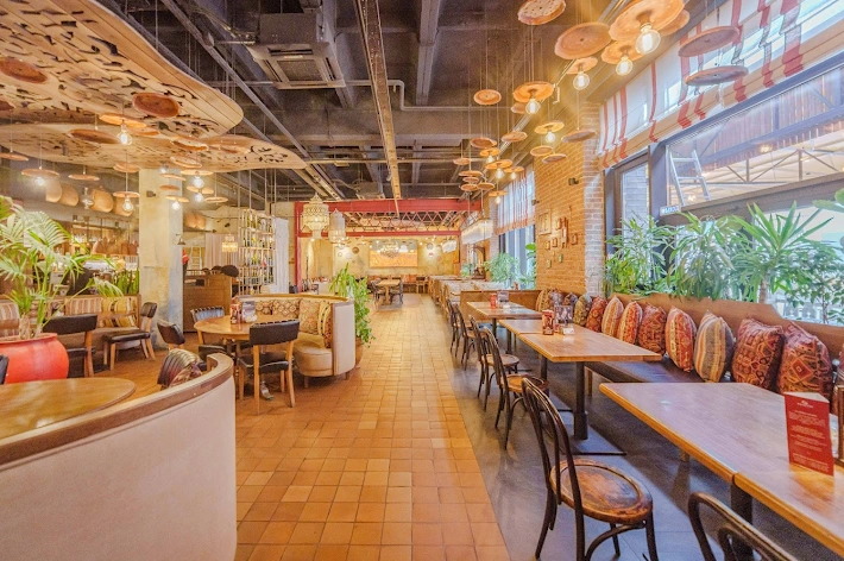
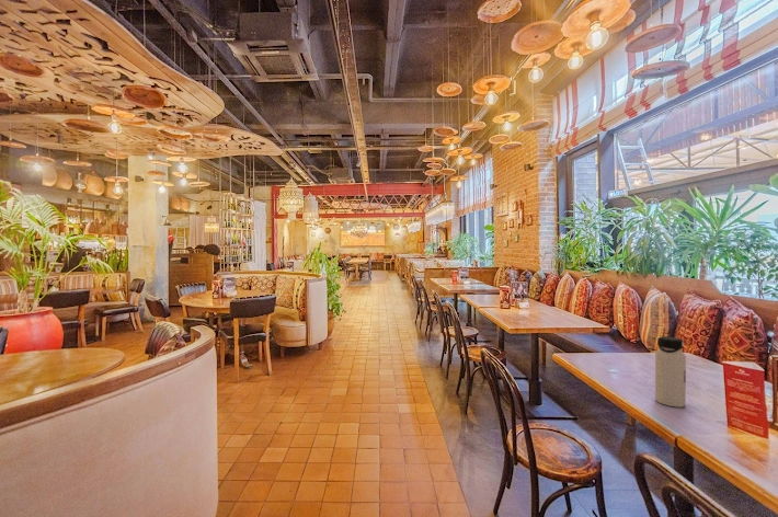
+ water bottle (670, 370)
